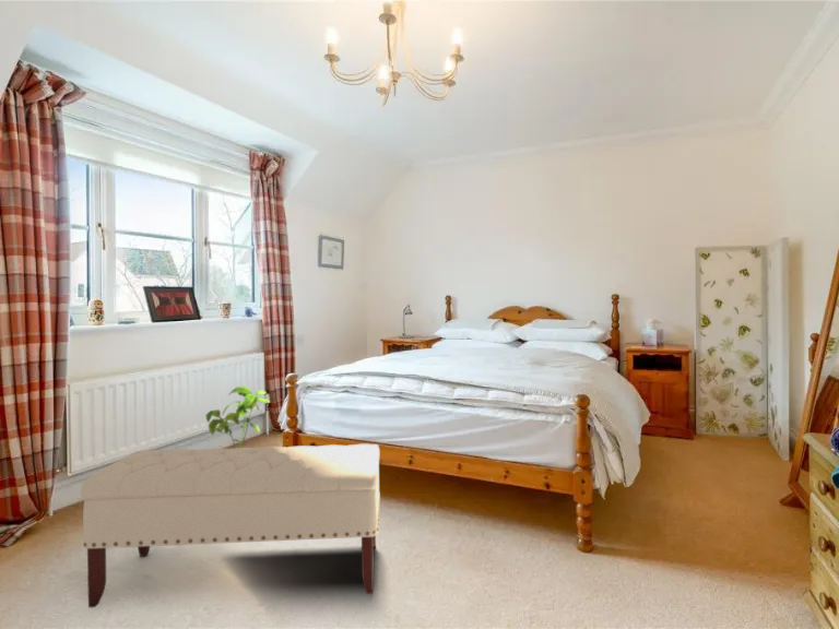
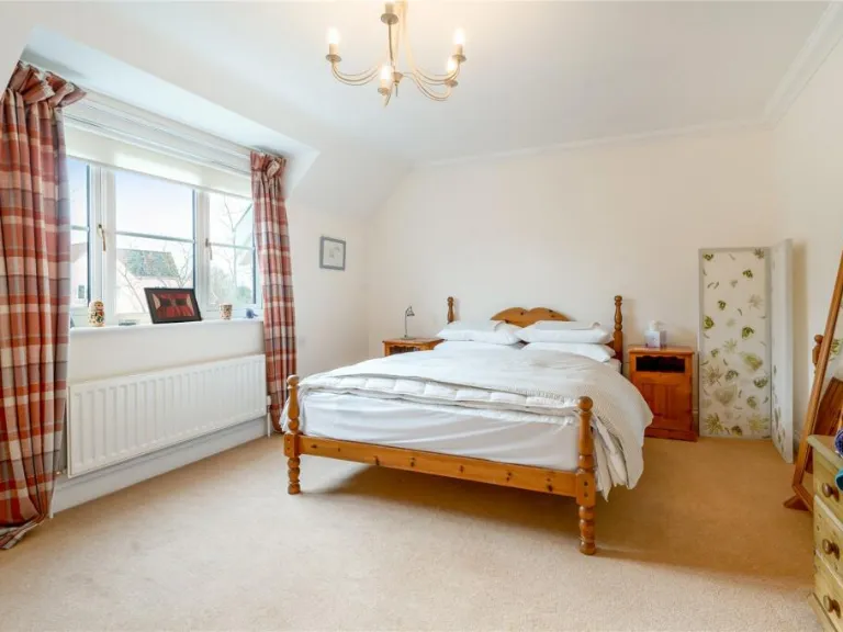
- house plant (235, 439)
- bench (247, 514)
